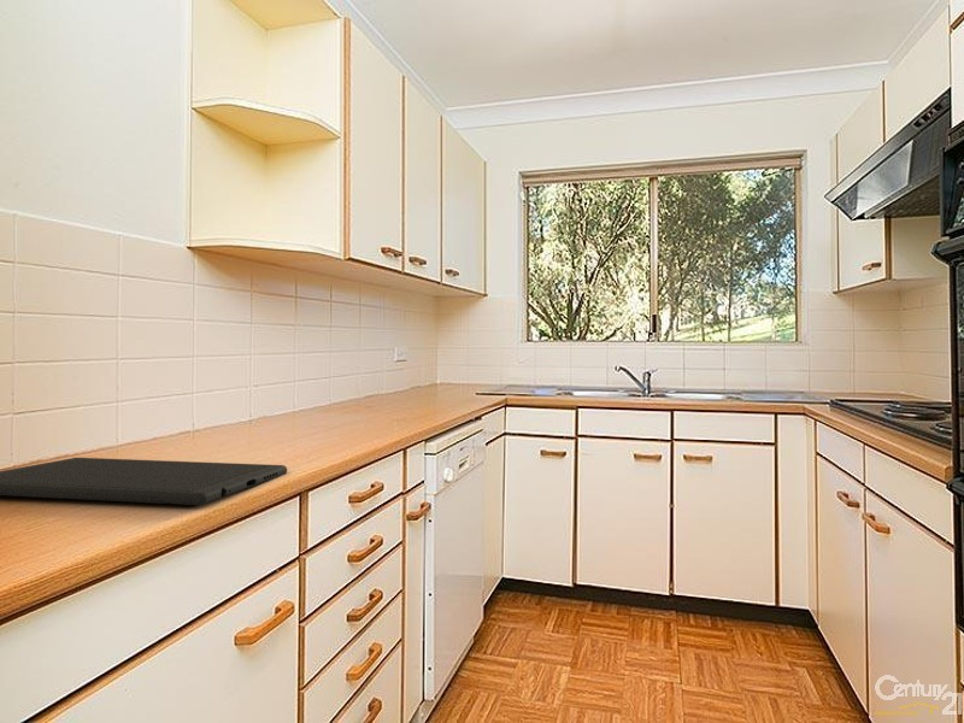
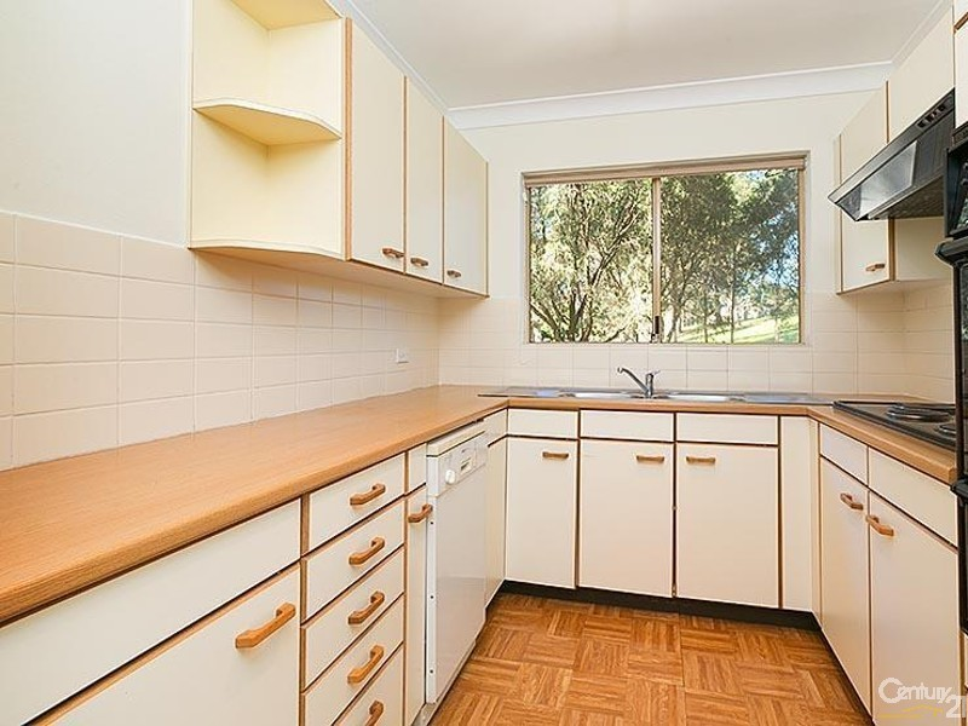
- cutting board (129, 477)
